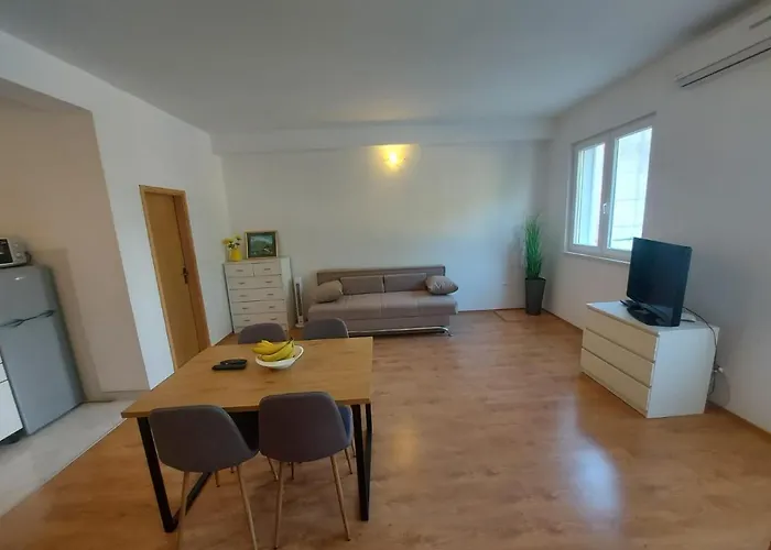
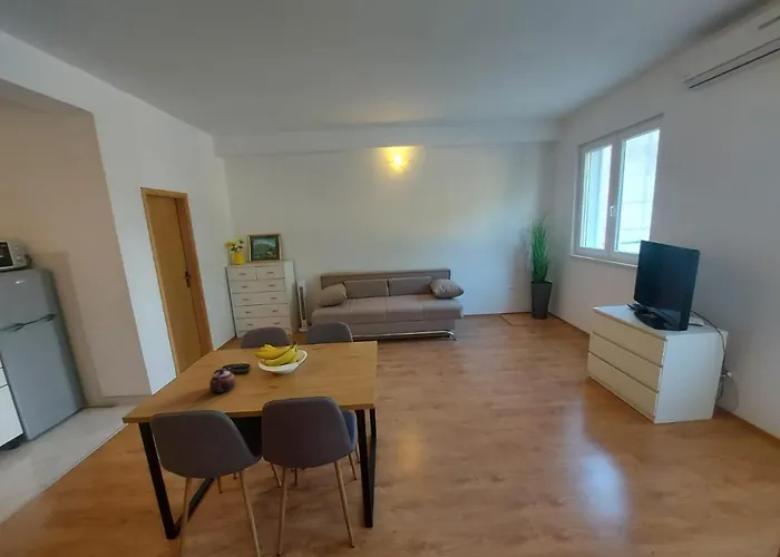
+ teapot (222, 379)
